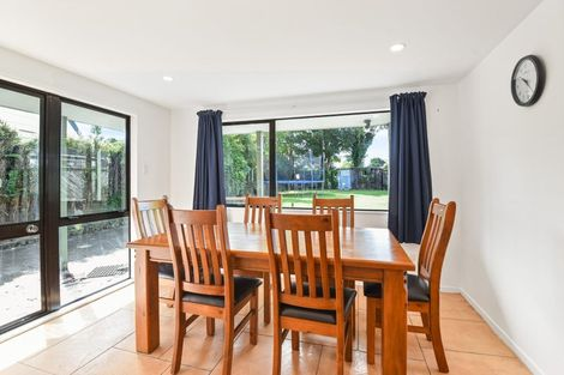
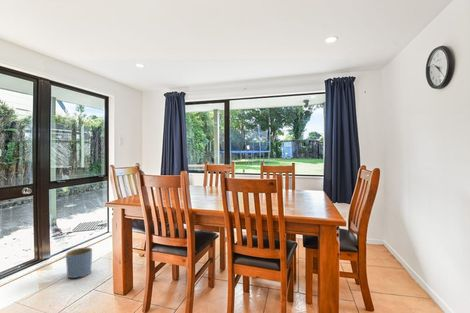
+ planter (79, 262)
